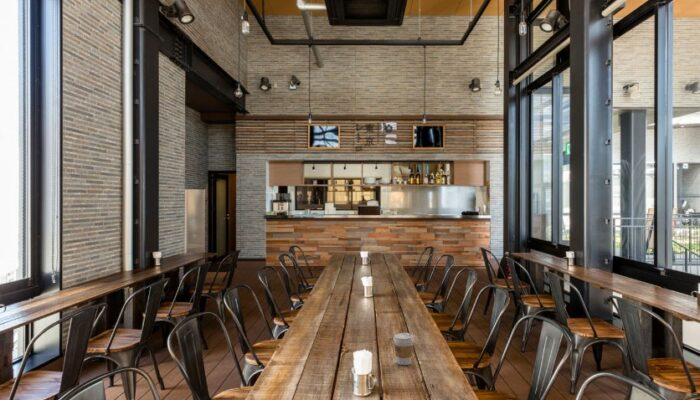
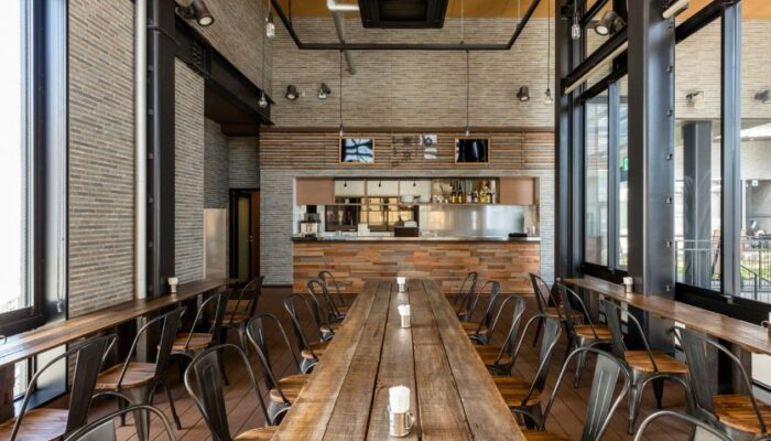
- coffee cup (403, 348)
